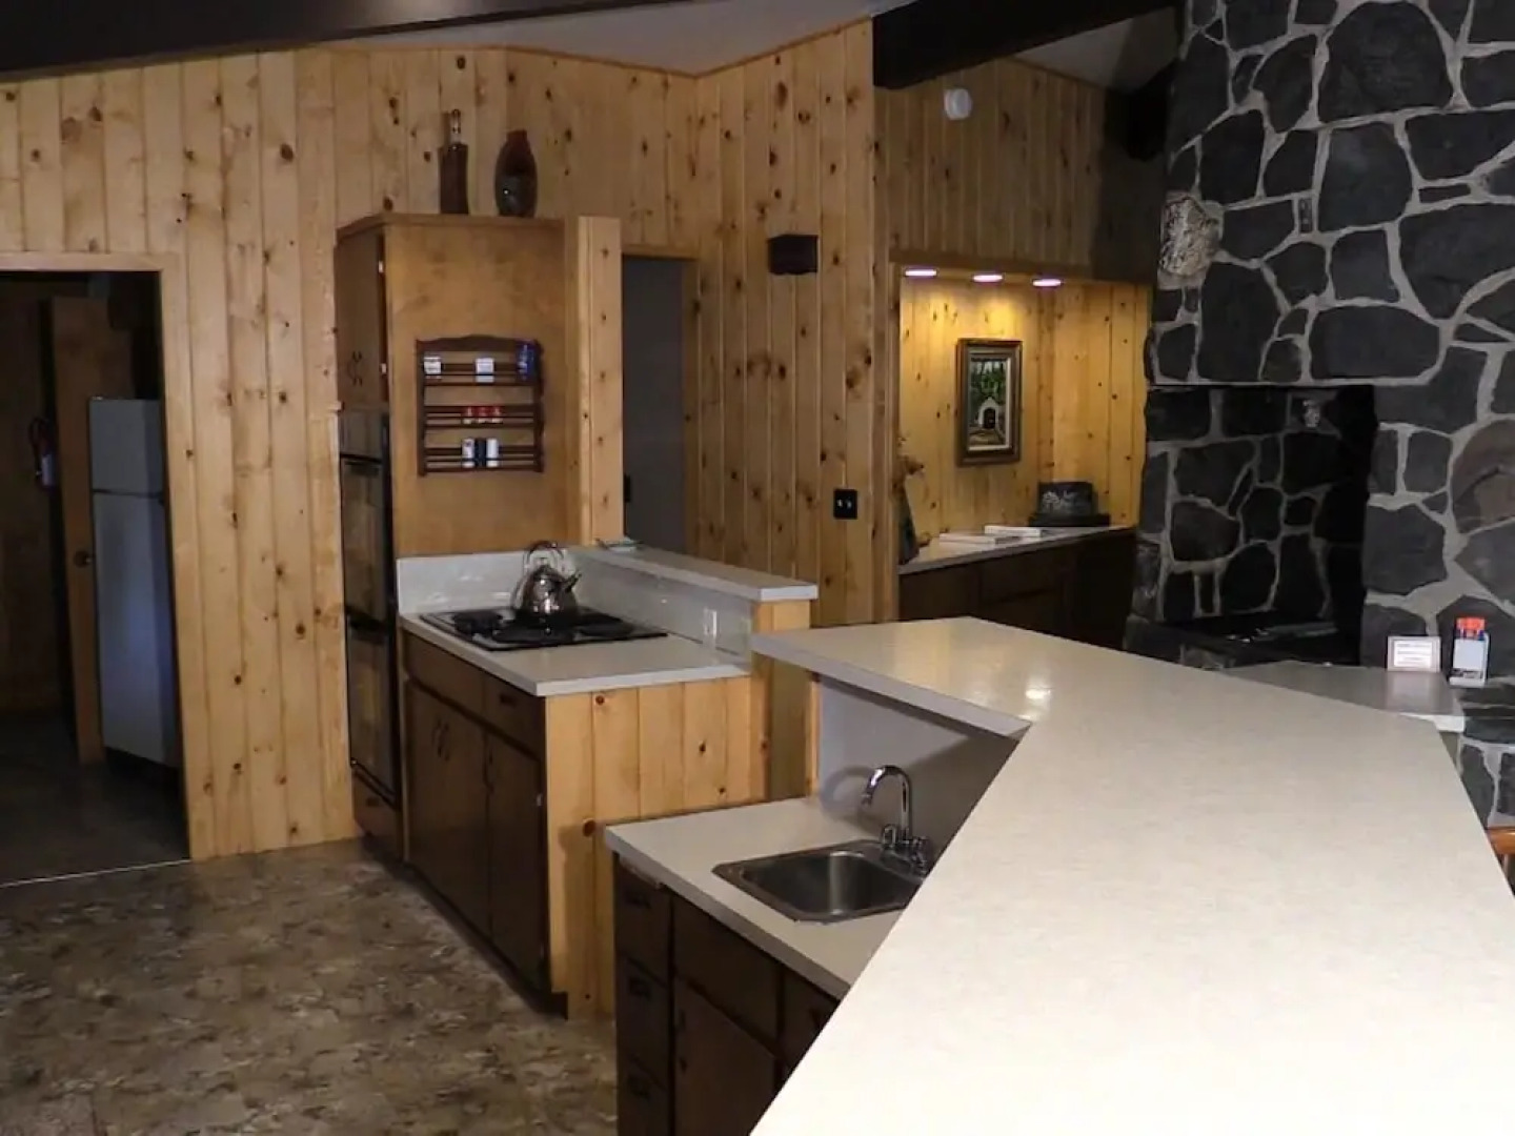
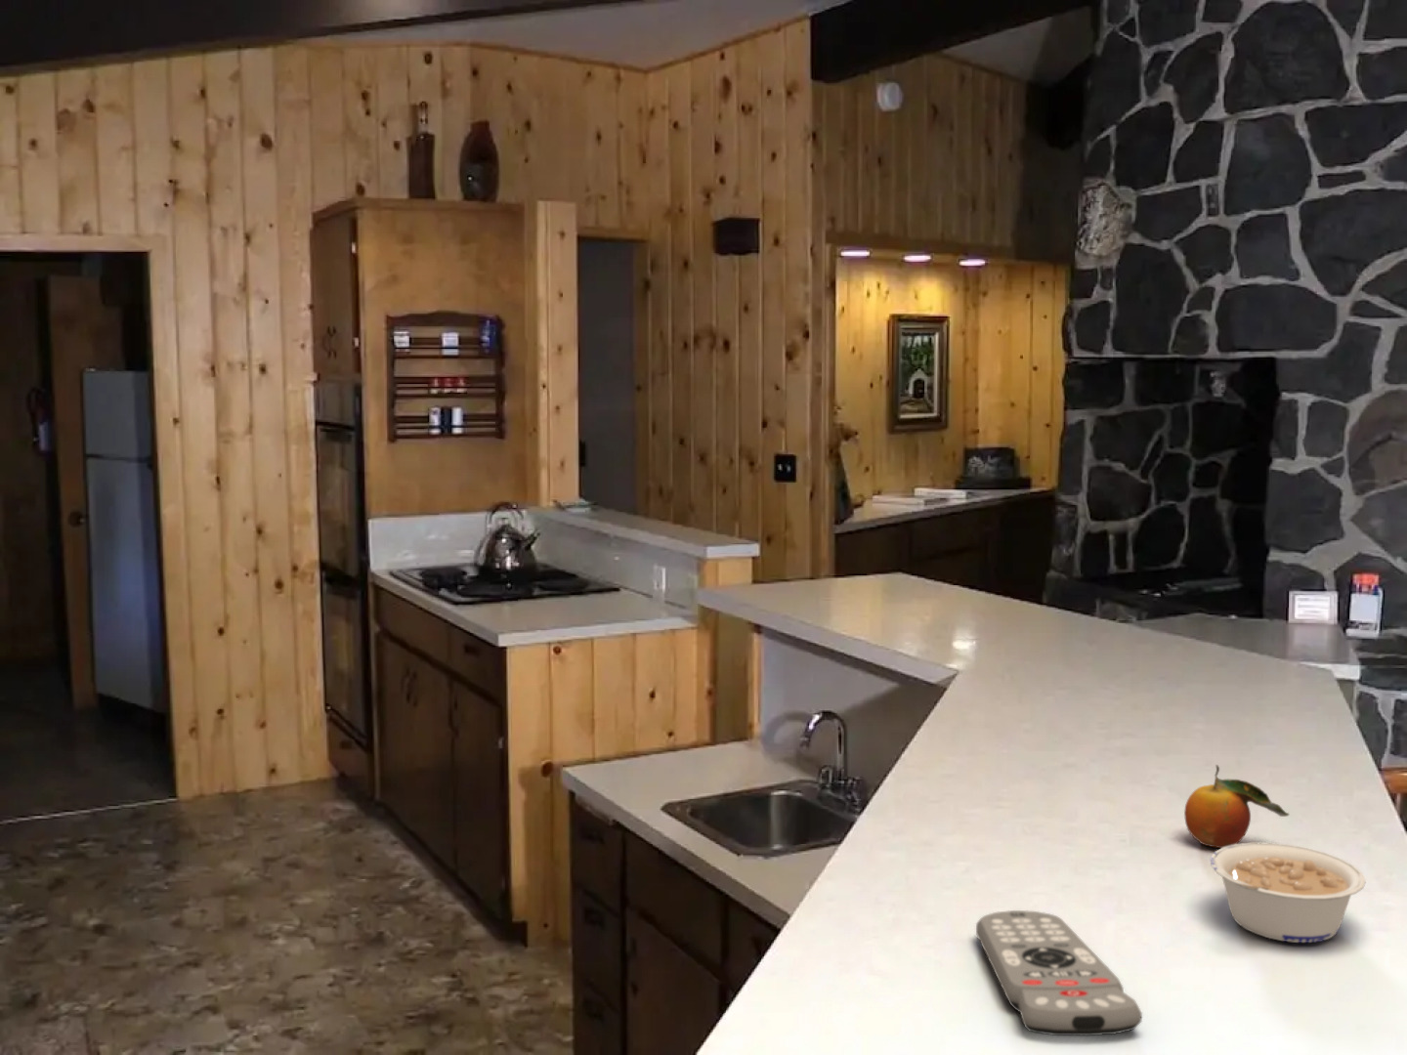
+ legume (1287, 892)
+ remote control (1047, 969)
+ fruit (1237, 805)
